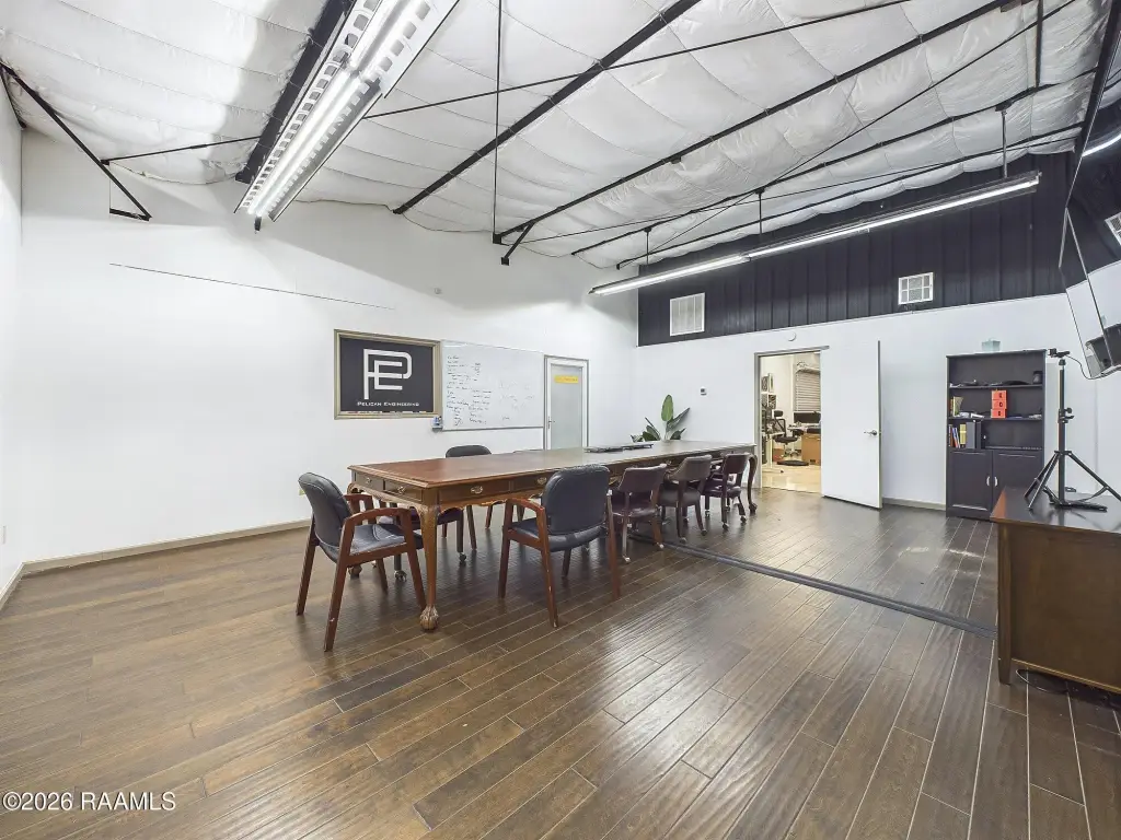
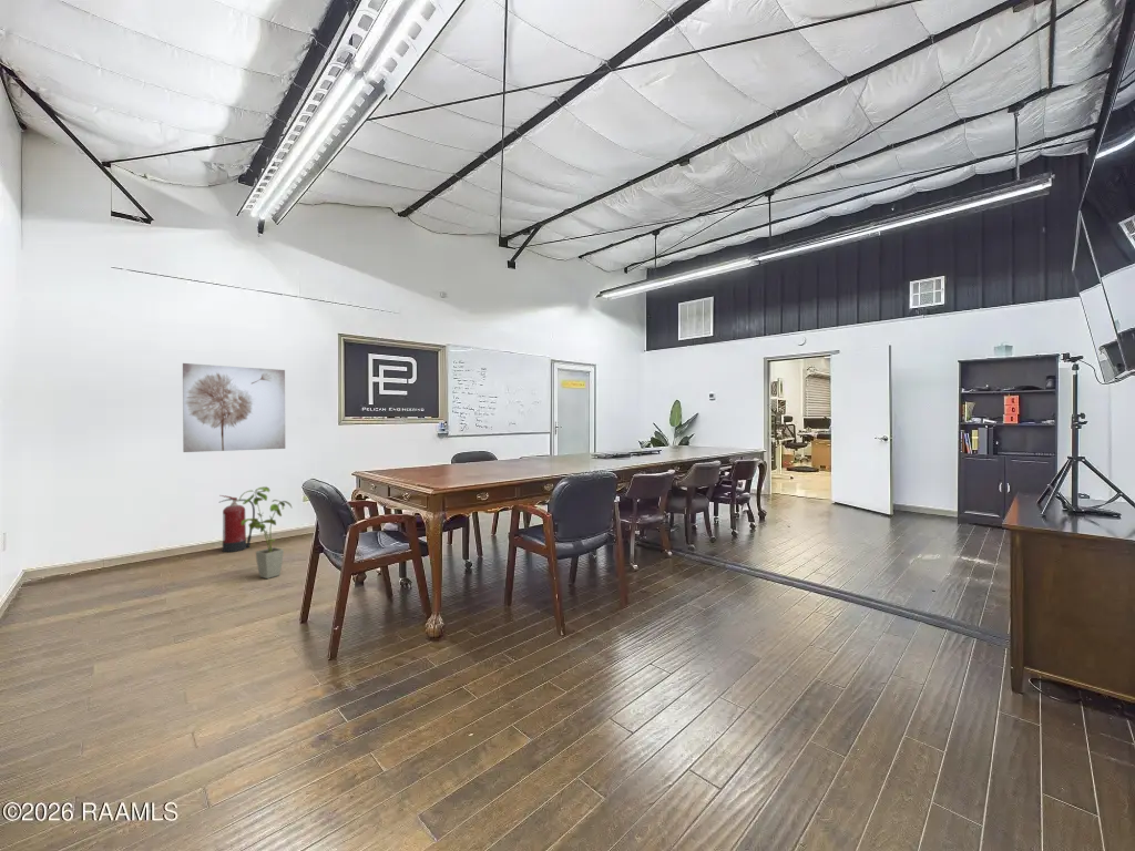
+ wall art (236, 408)
+ house plant (260, 532)
+ fire extinguisher (237, 521)
